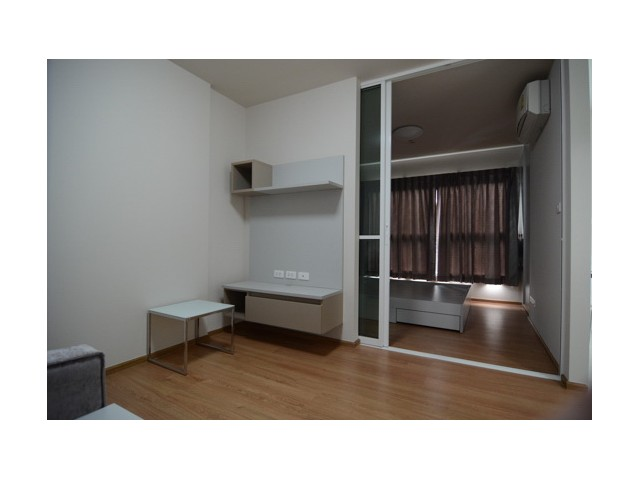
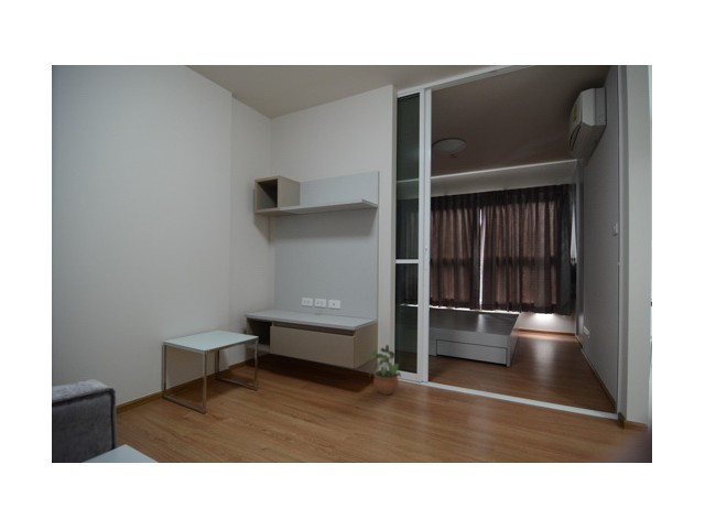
+ potted plant (386, 367)
